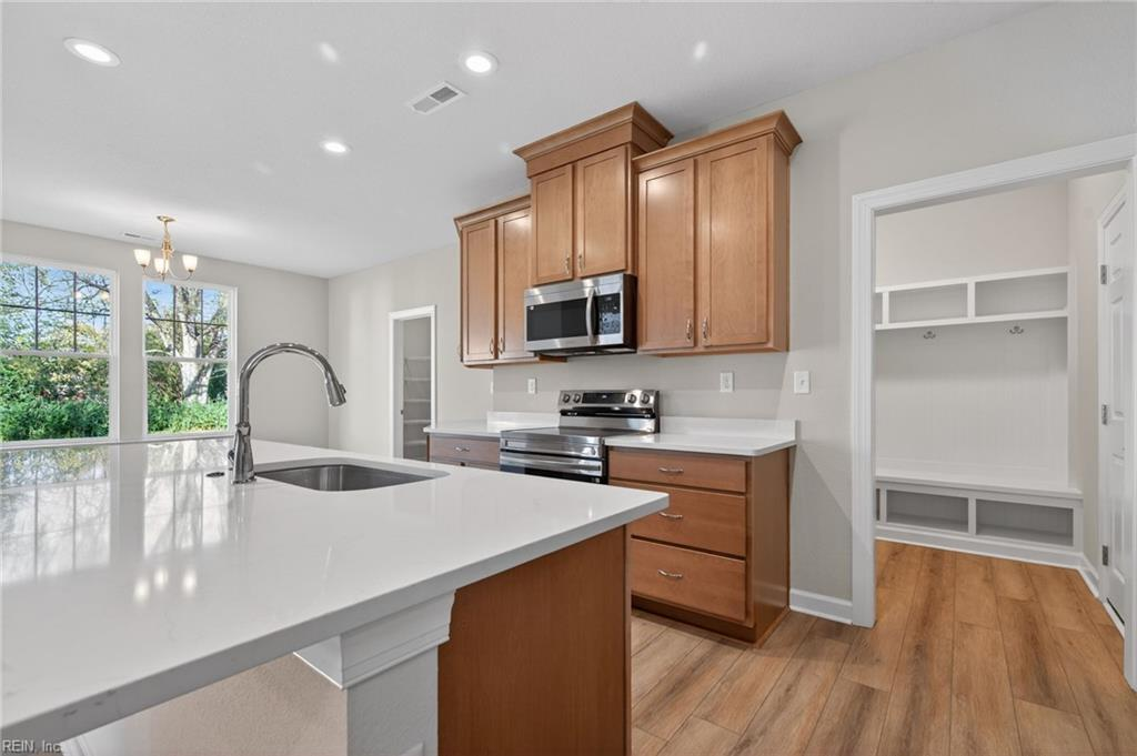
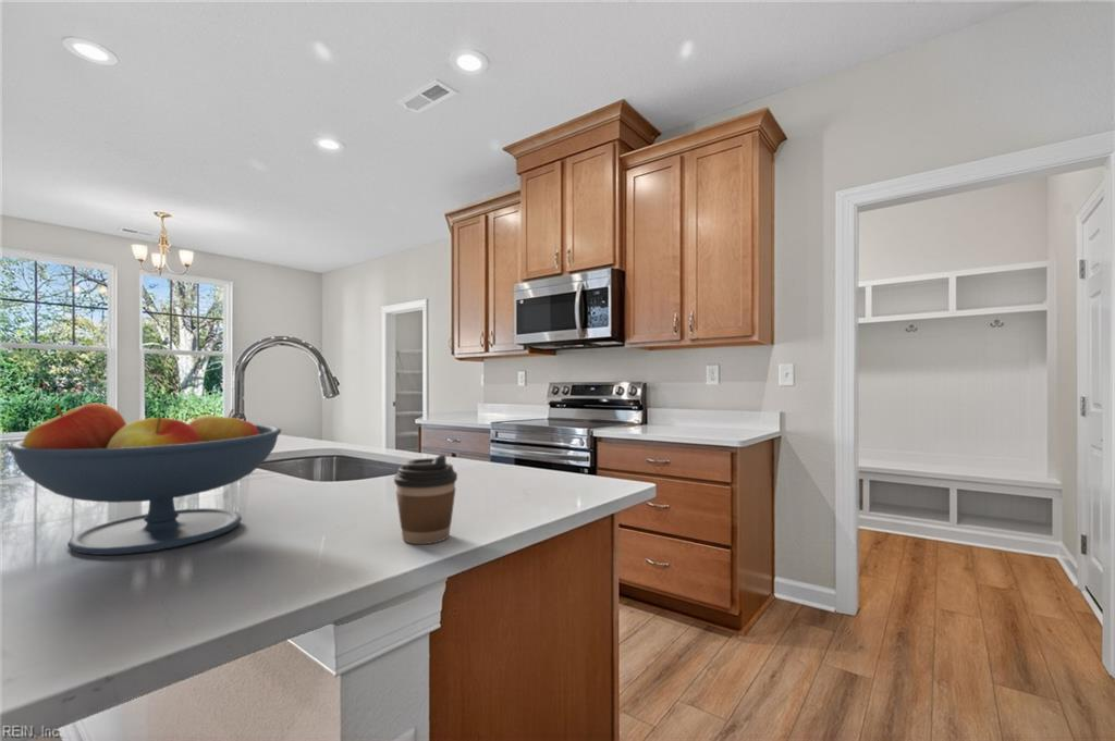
+ coffee cup (426, 496)
+ fruit bowl (161, 466)
